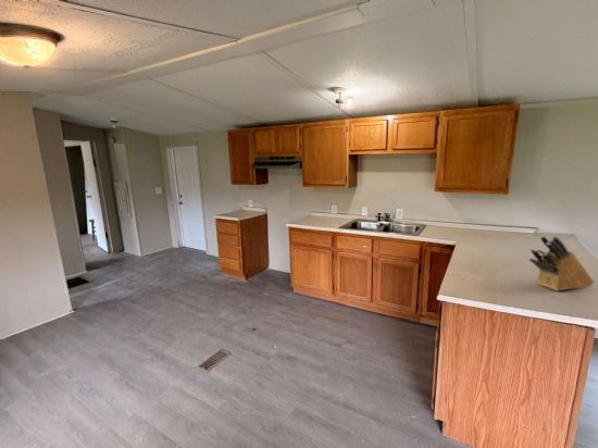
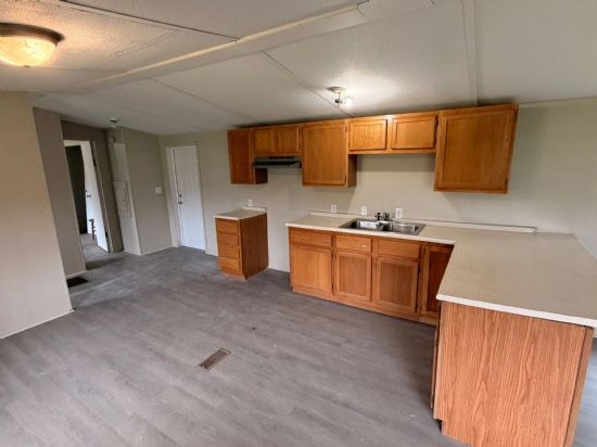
- knife block (561, 260)
